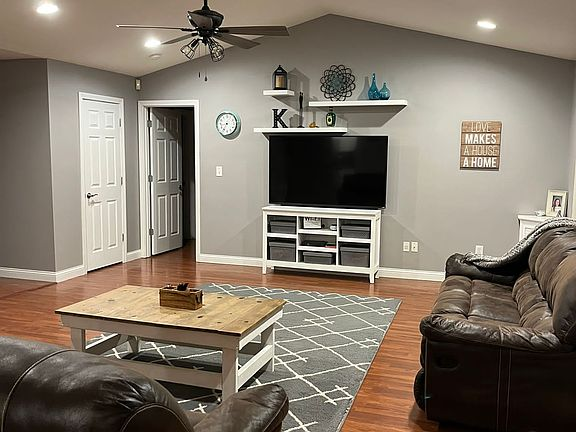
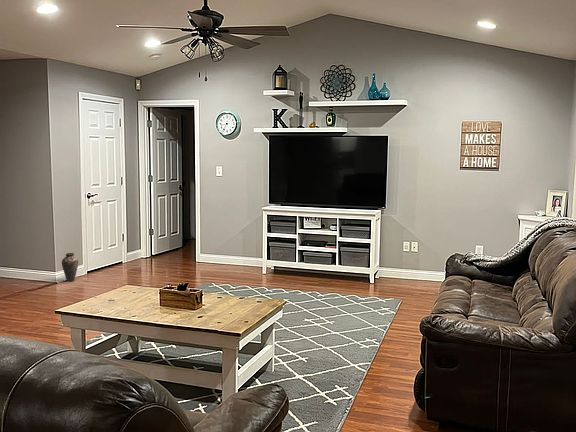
+ vase (70, 267)
